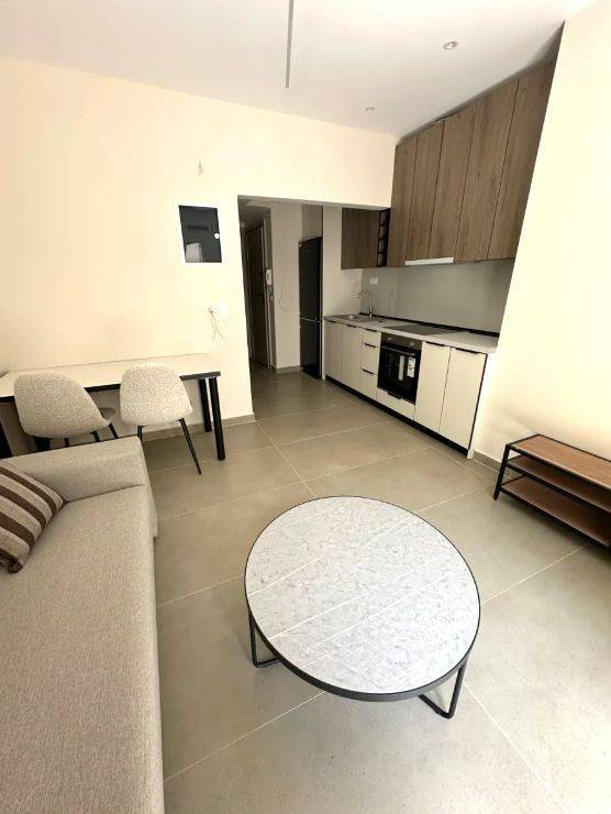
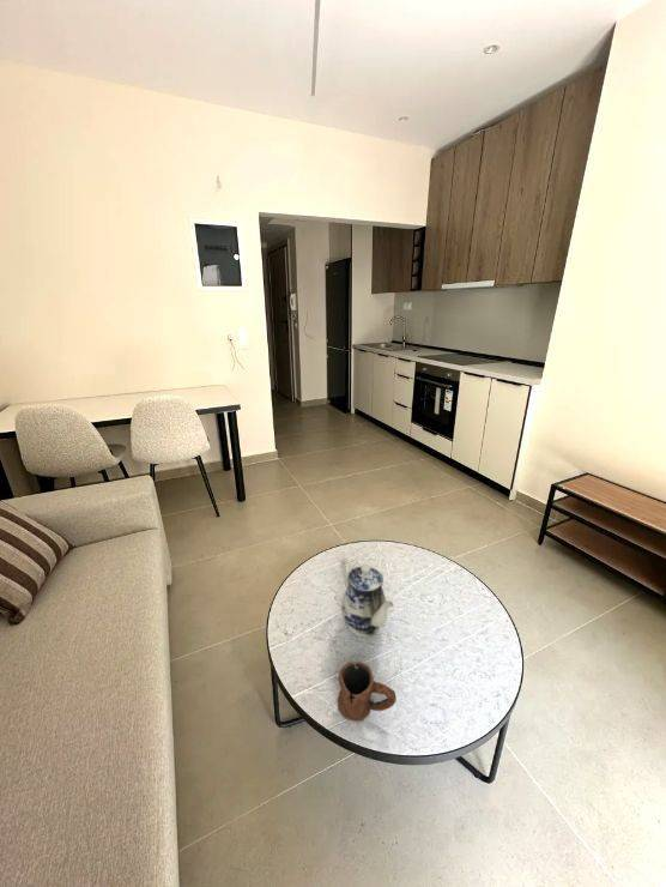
+ mug (367, 693)
+ teapot (364, 595)
